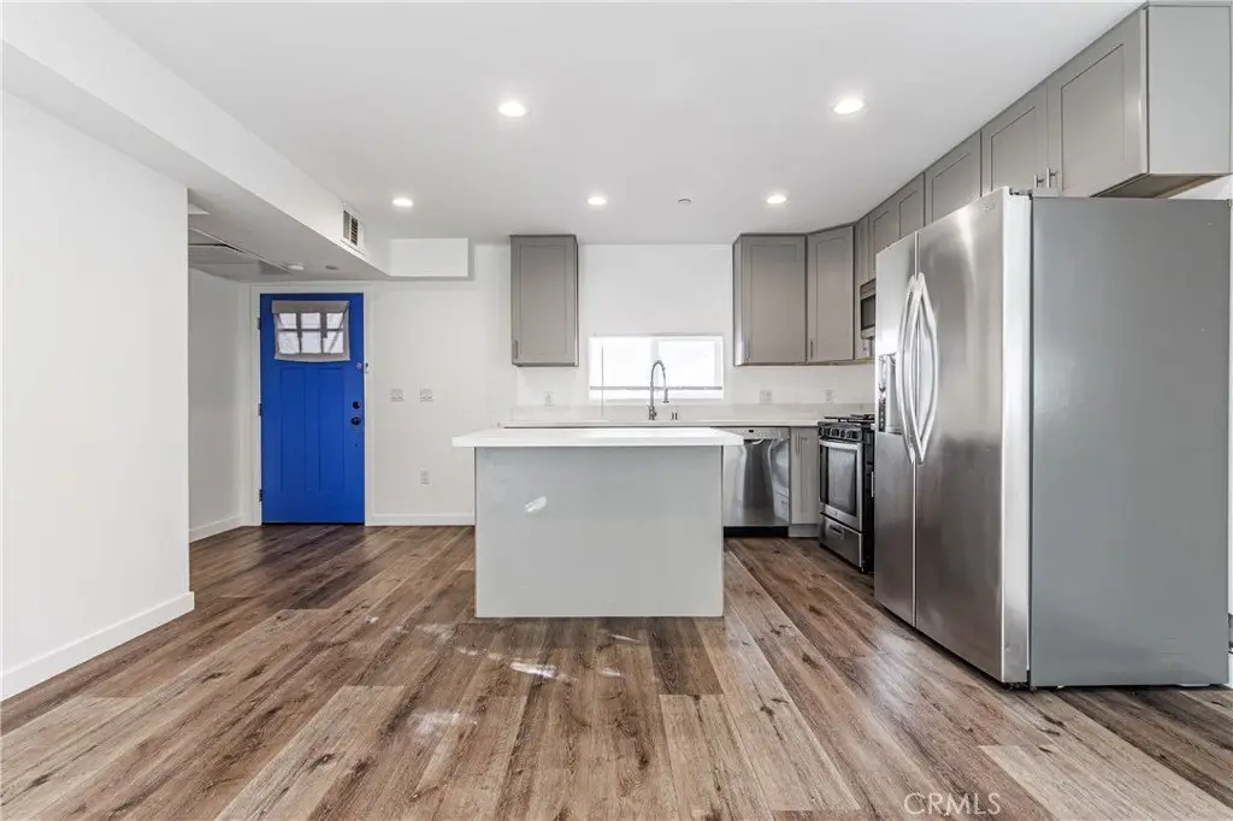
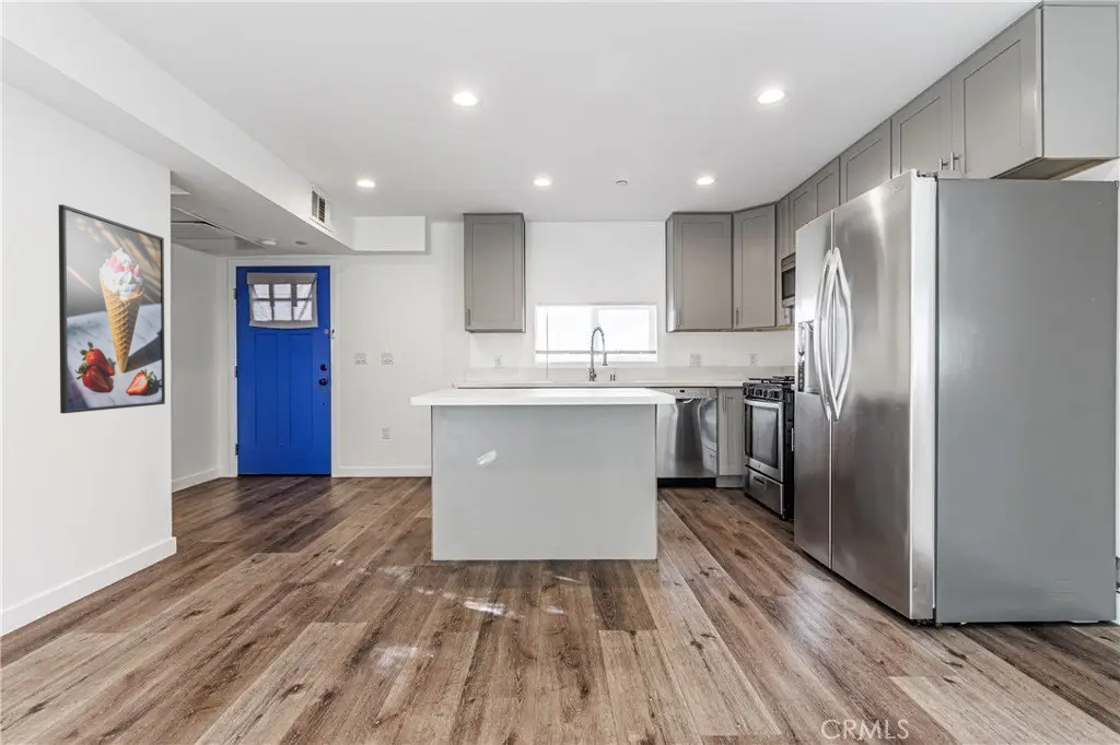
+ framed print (117, 316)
